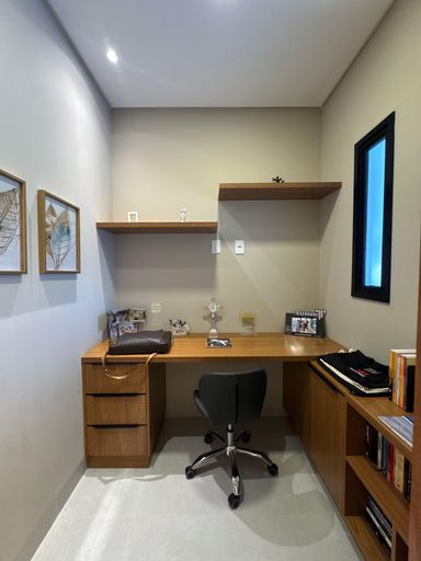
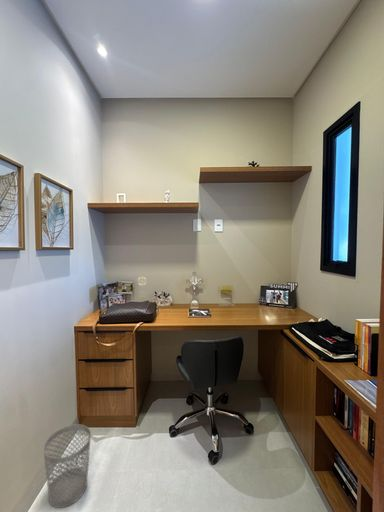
+ wastebasket (68, 465)
